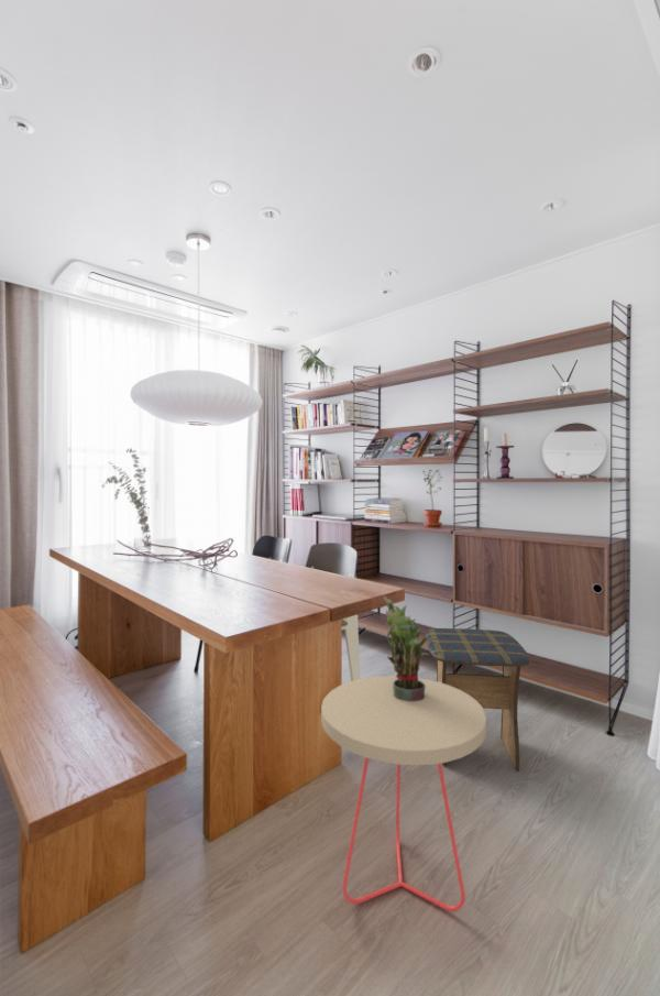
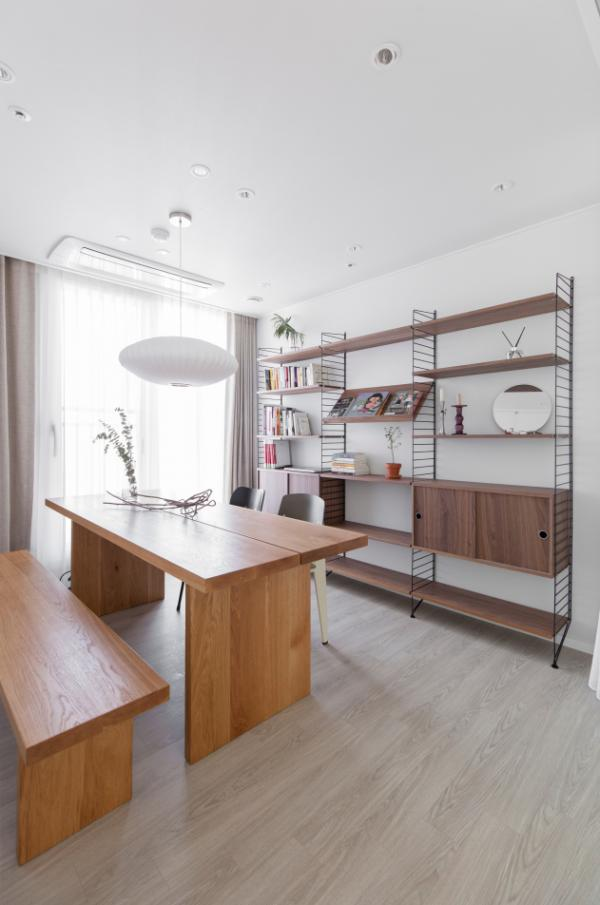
- potted plant (404, 645)
- side table (398, 796)
- stool (473, 696)
